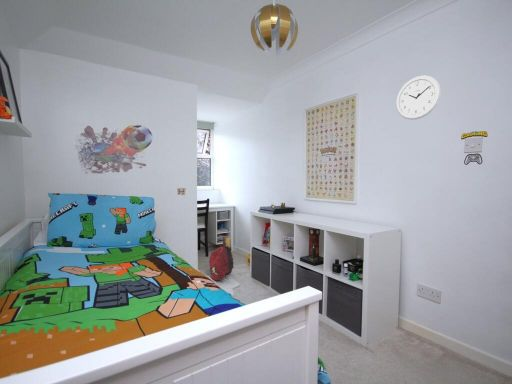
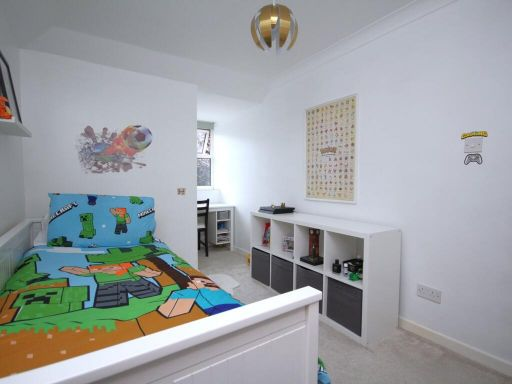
- wall clock (416, 97)
- baseball cap (221, 258)
